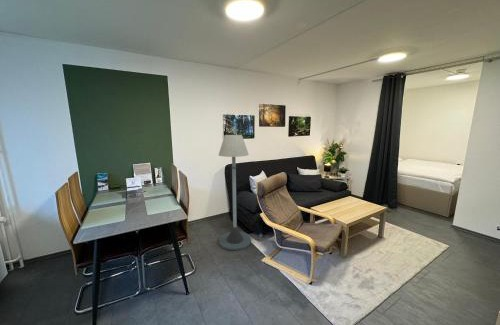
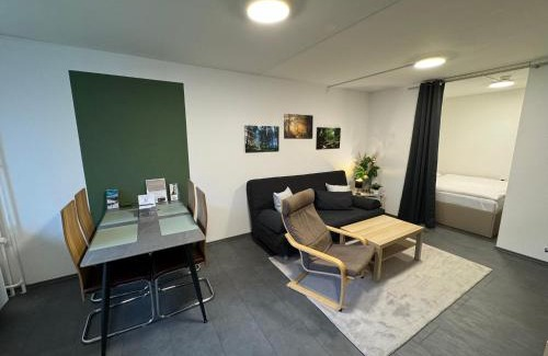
- floor lamp (234, 190)
